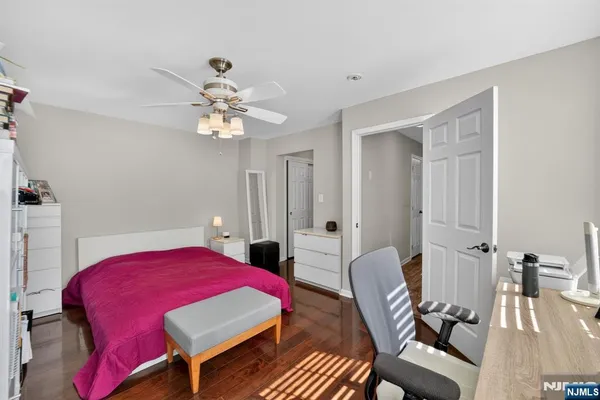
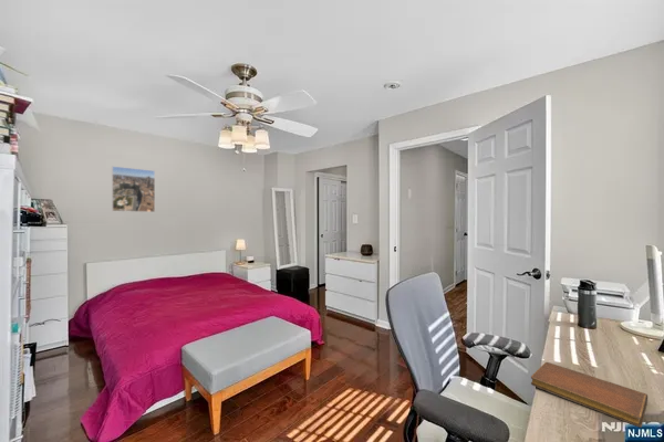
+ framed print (134, 190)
+ notebook (585, 388)
